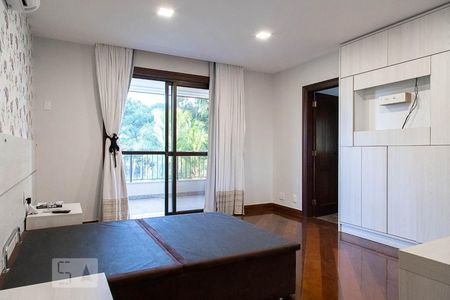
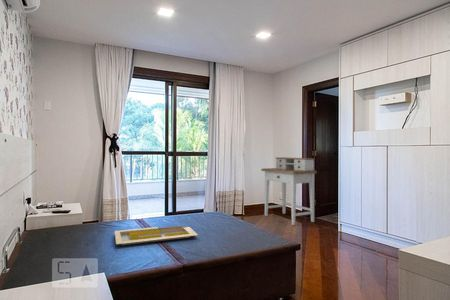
+ desk (285, 188)
+ serving tray (155, 234)
